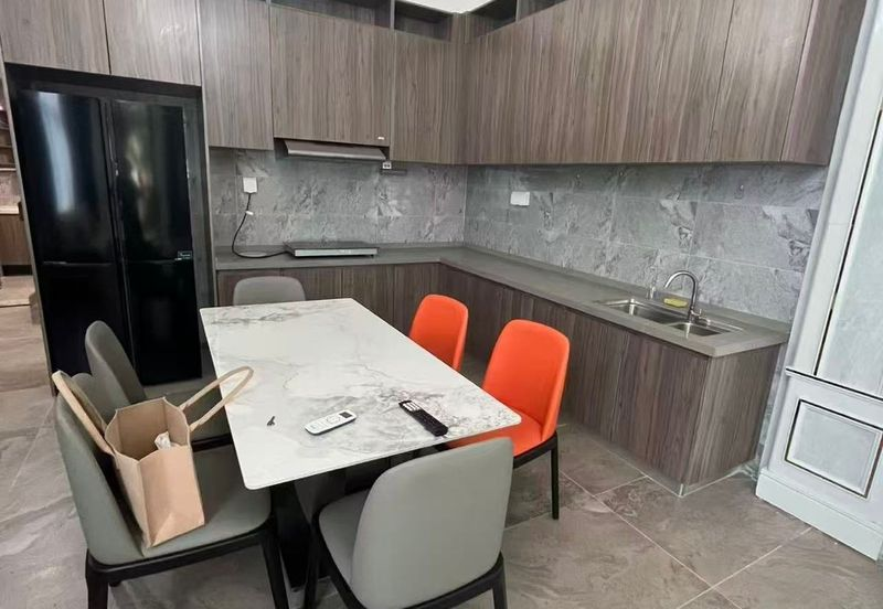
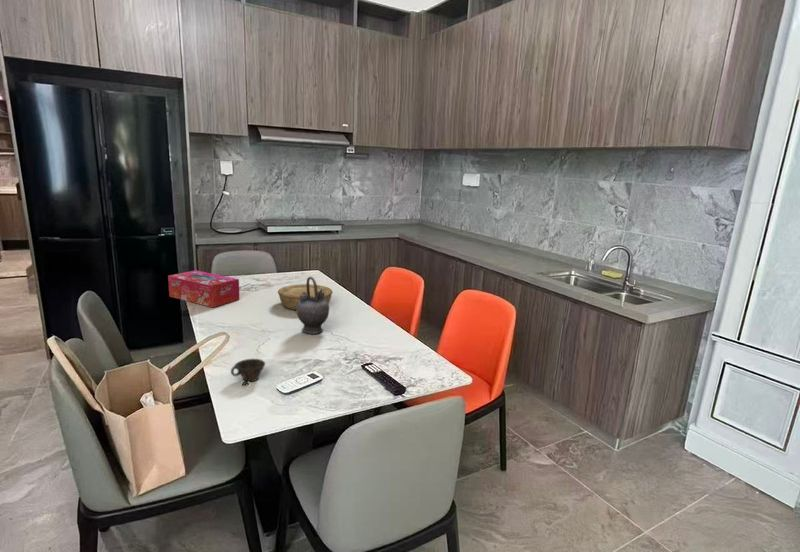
+ bowl (306, 292)
+ tissue box (204, 287)
+ cup (248, 371)
+ teapot (311, 303)
